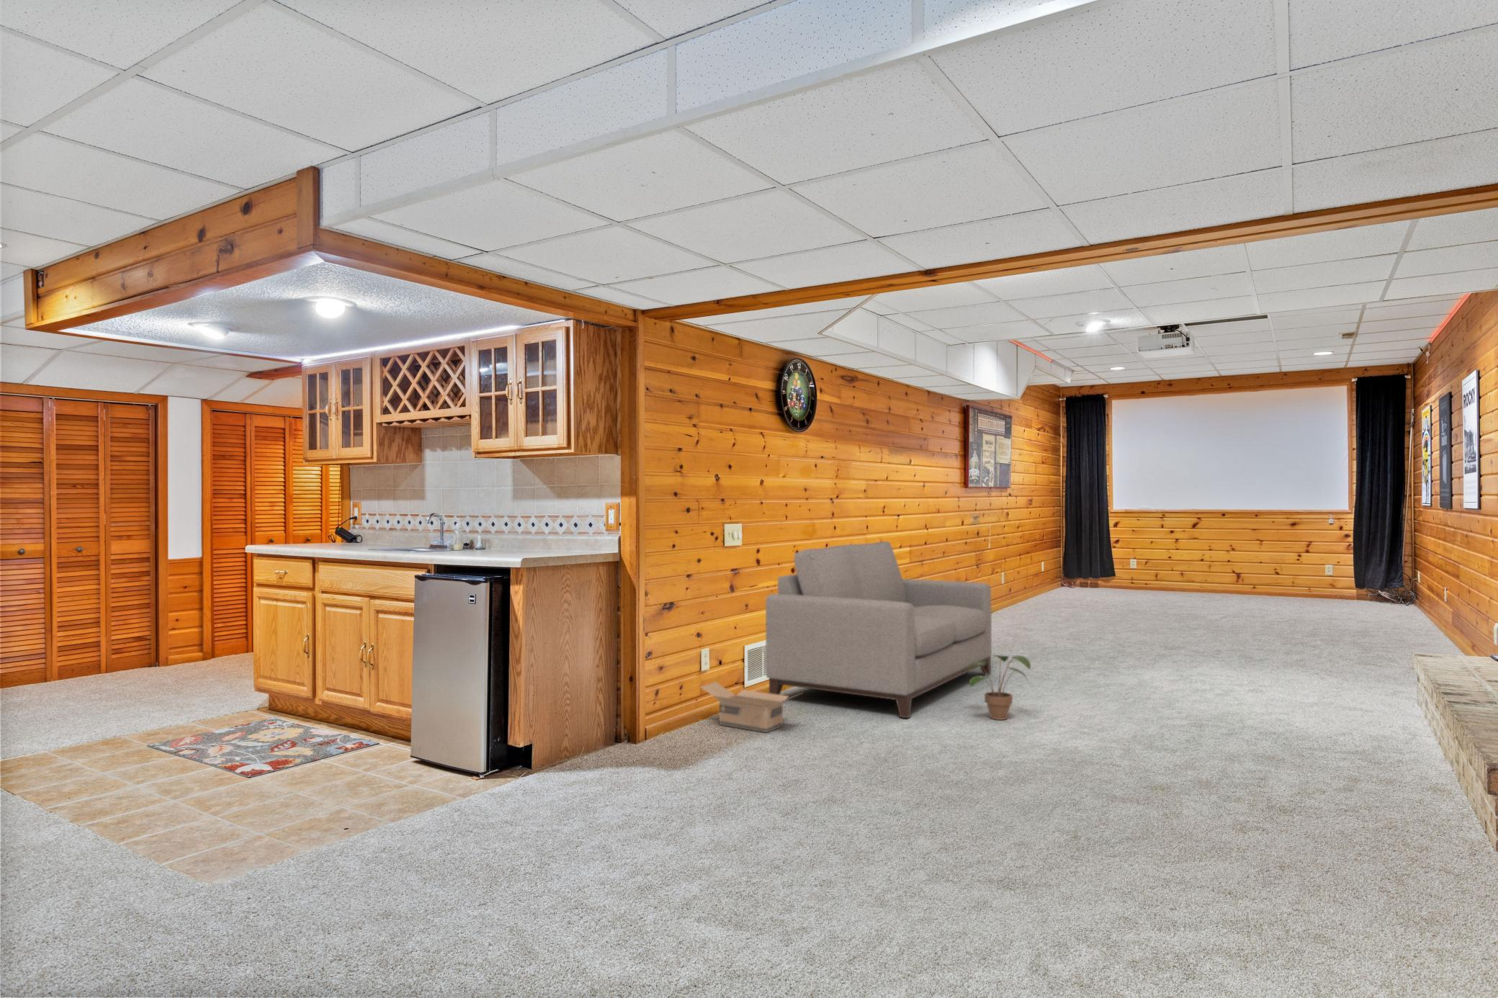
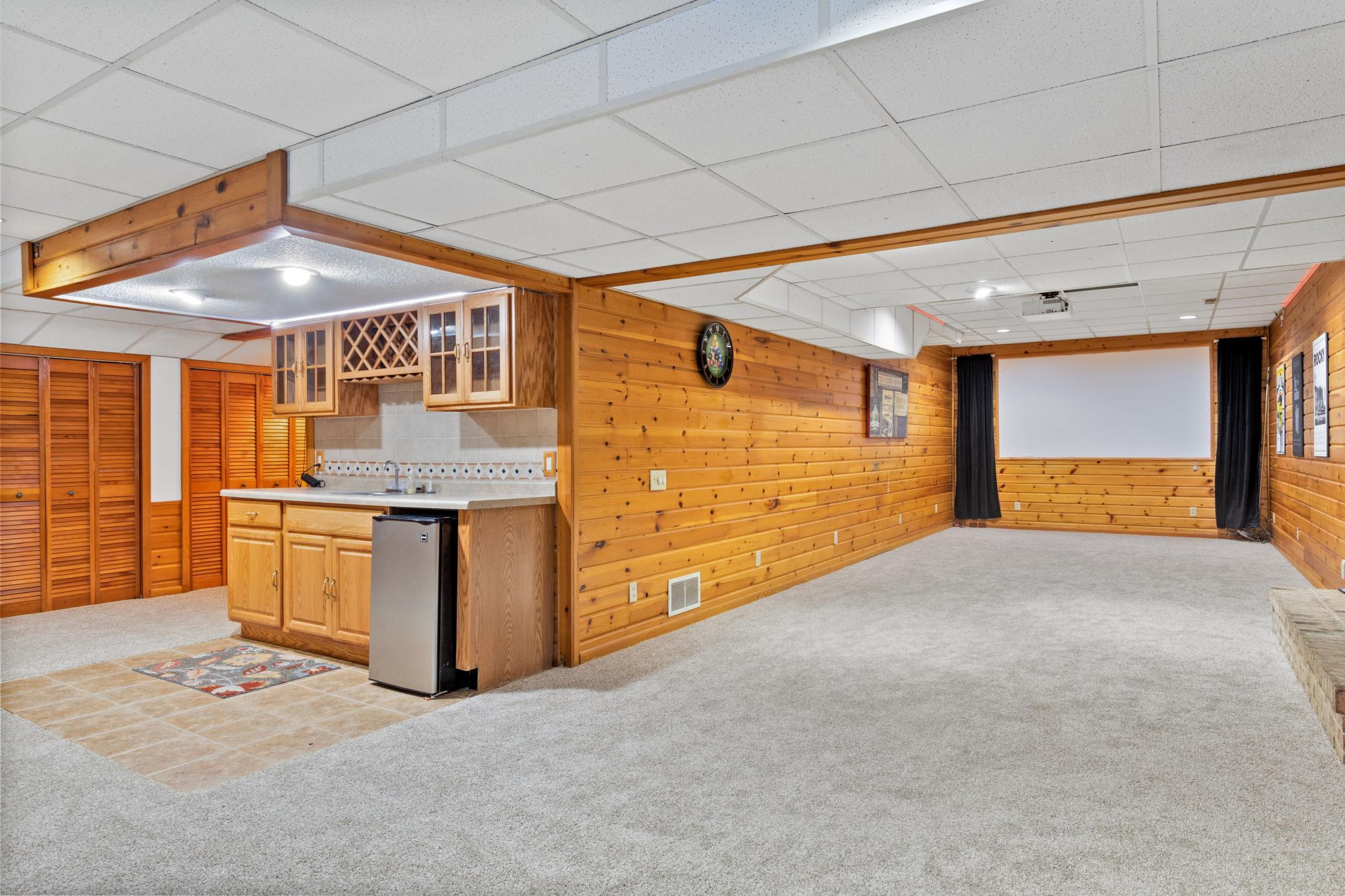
- cardboard box (751, 707)
- sofa (888, 616)
- potted plant (998, 685)
